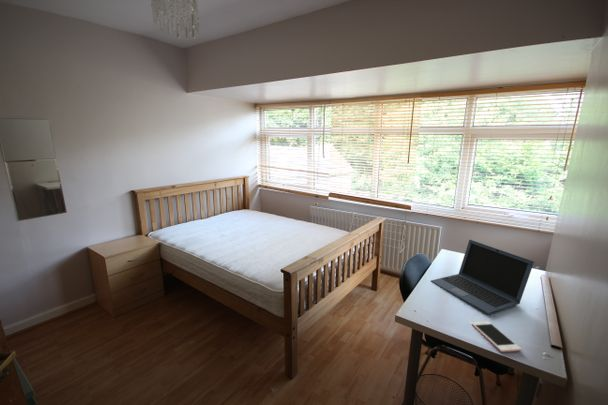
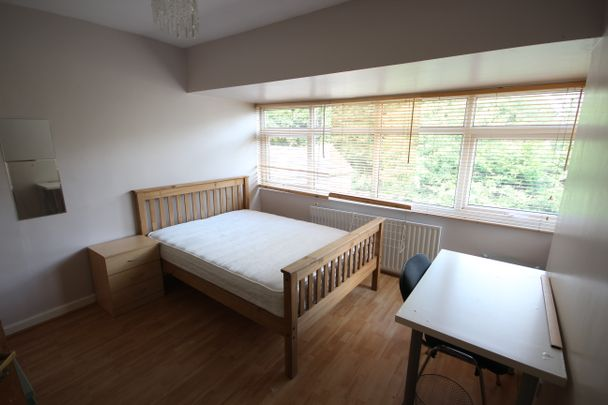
- cell phone (494, 335)
- laptop (478, 272)
